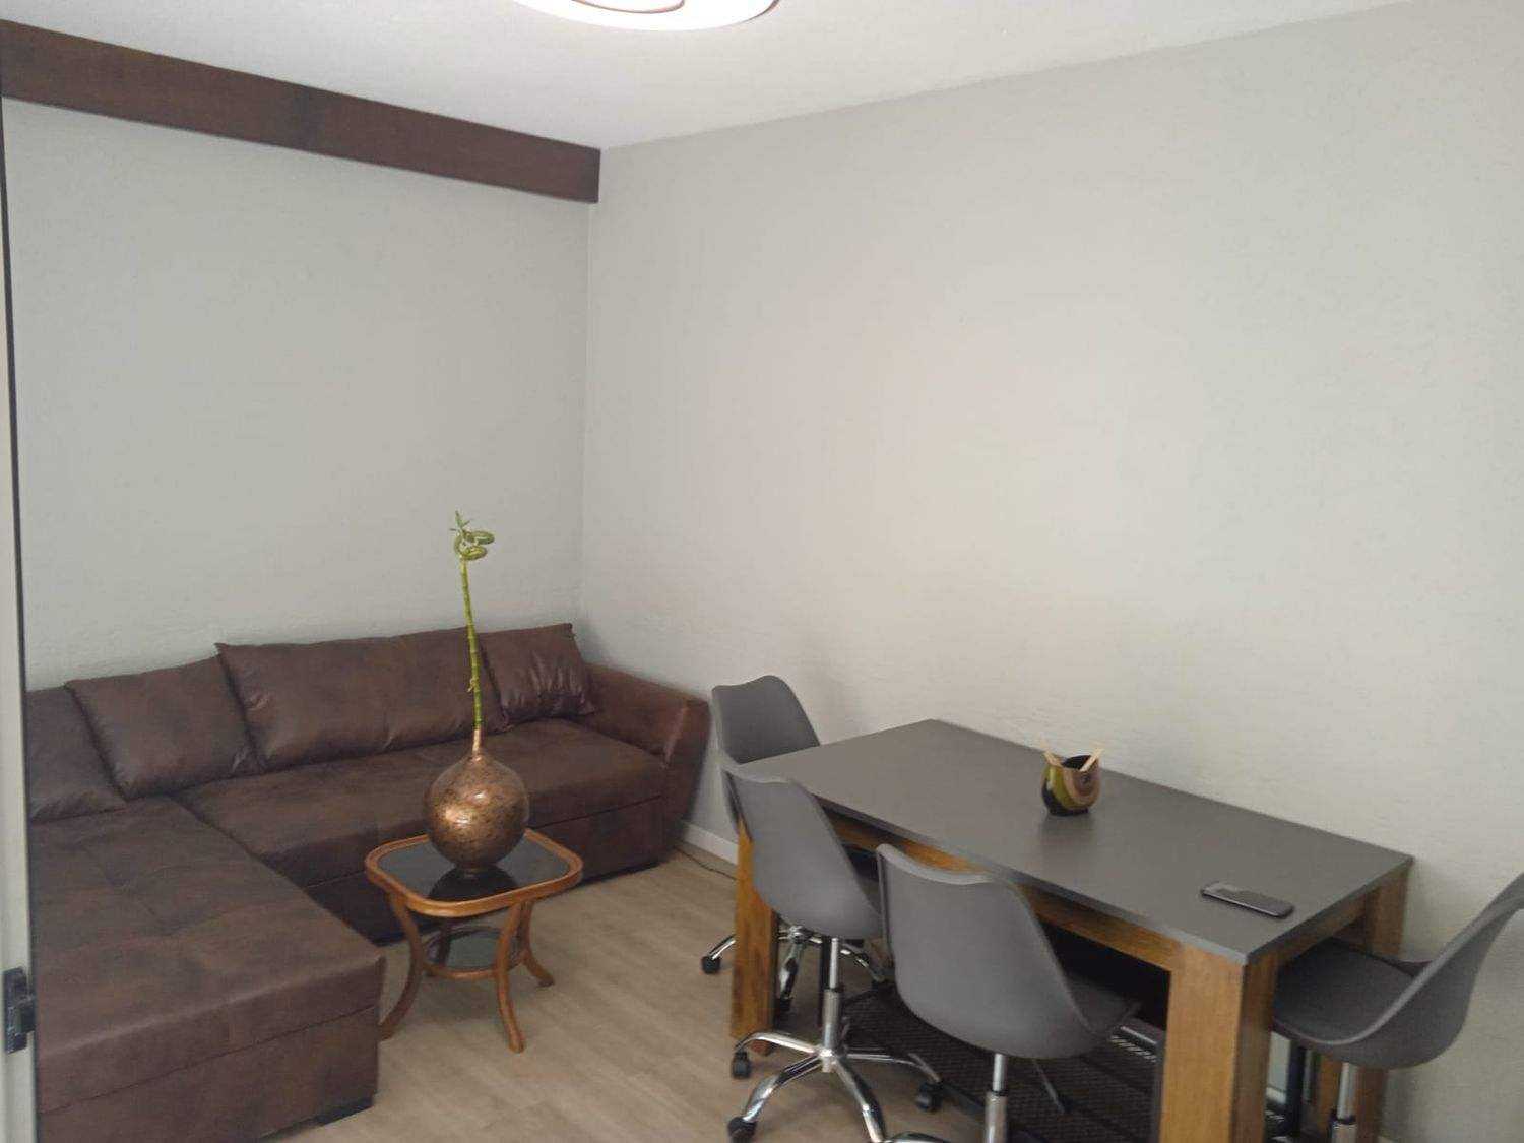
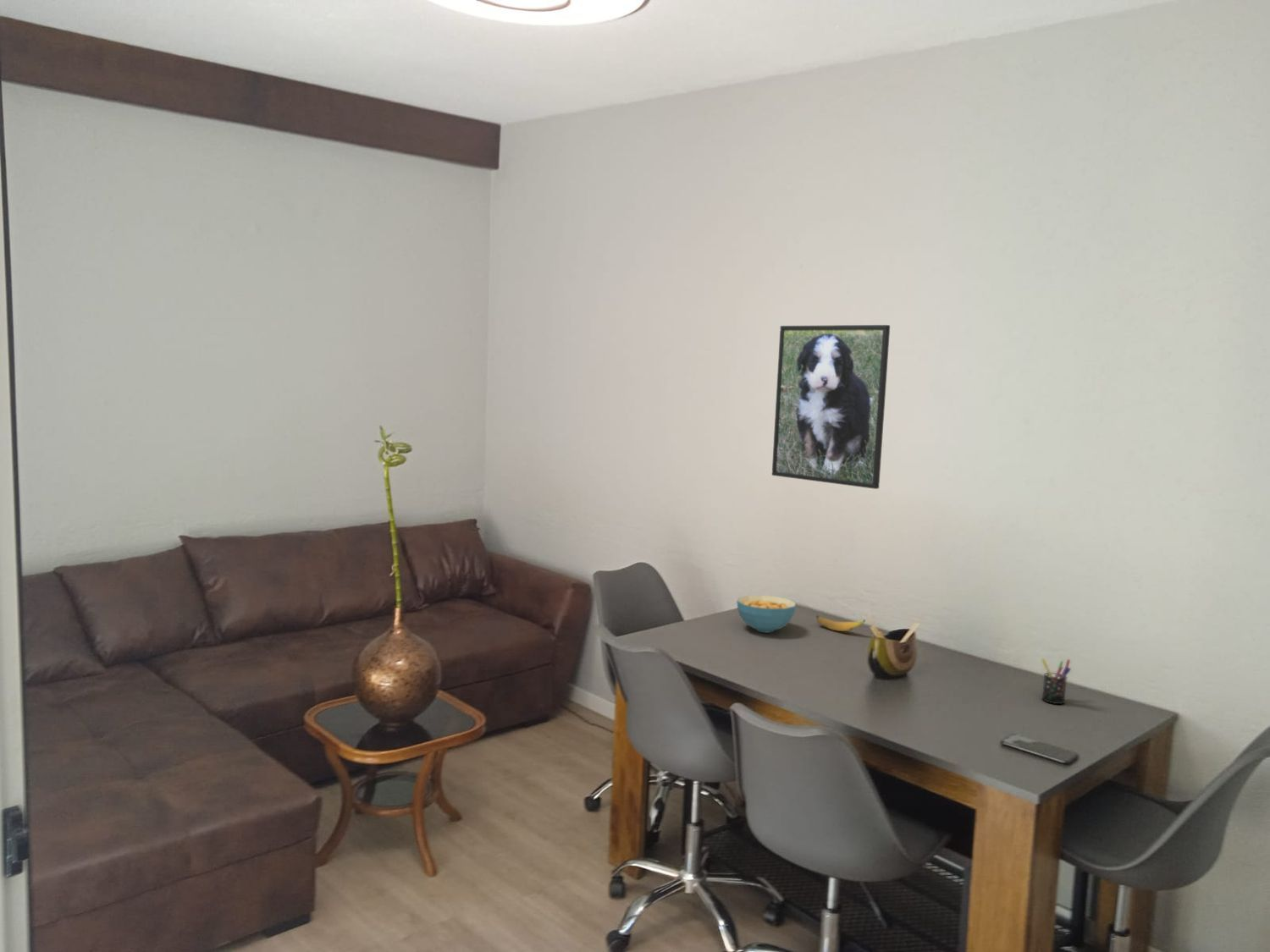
+ cereal bowl (765, 616)
+ pen holder (1057, 679)
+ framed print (827, 404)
+ banana (840, 623)
